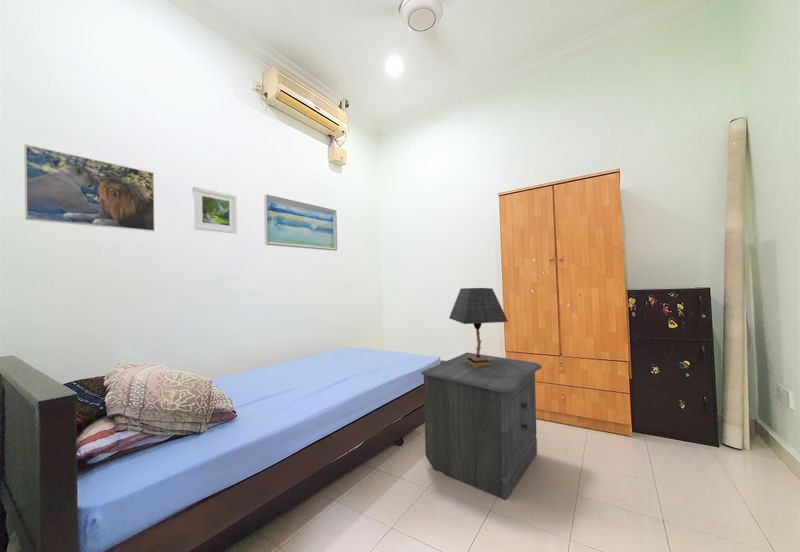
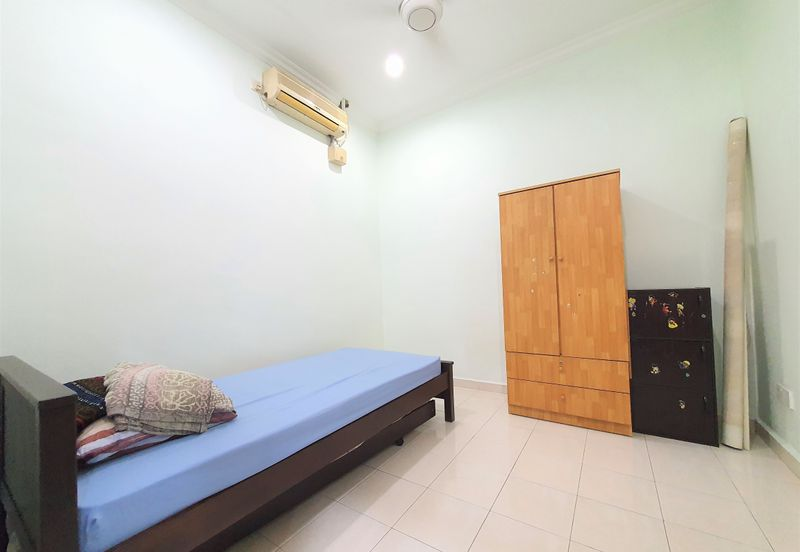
- table lamp (477, 325)
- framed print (97, 193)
- nightstand (485, 414)
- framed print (215, 211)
- wall art (304, 225)
